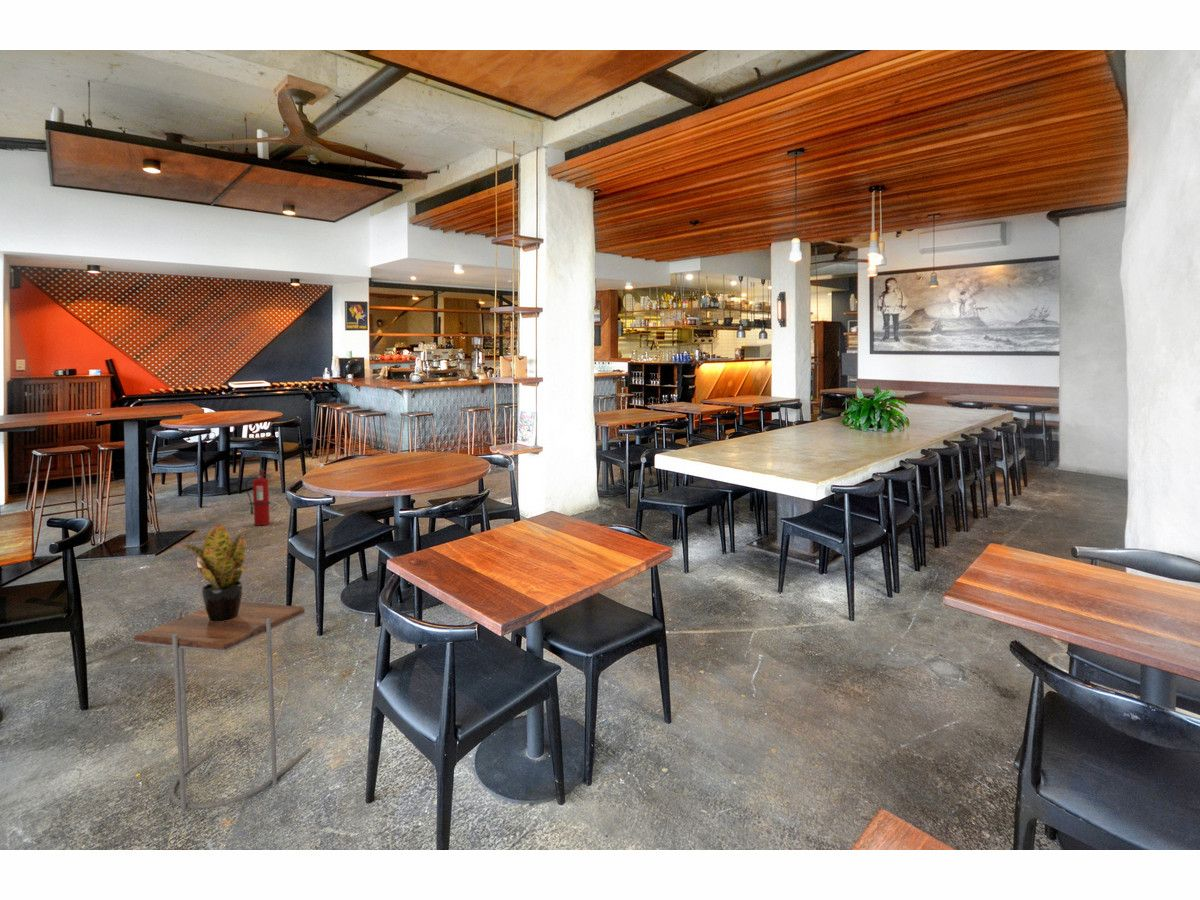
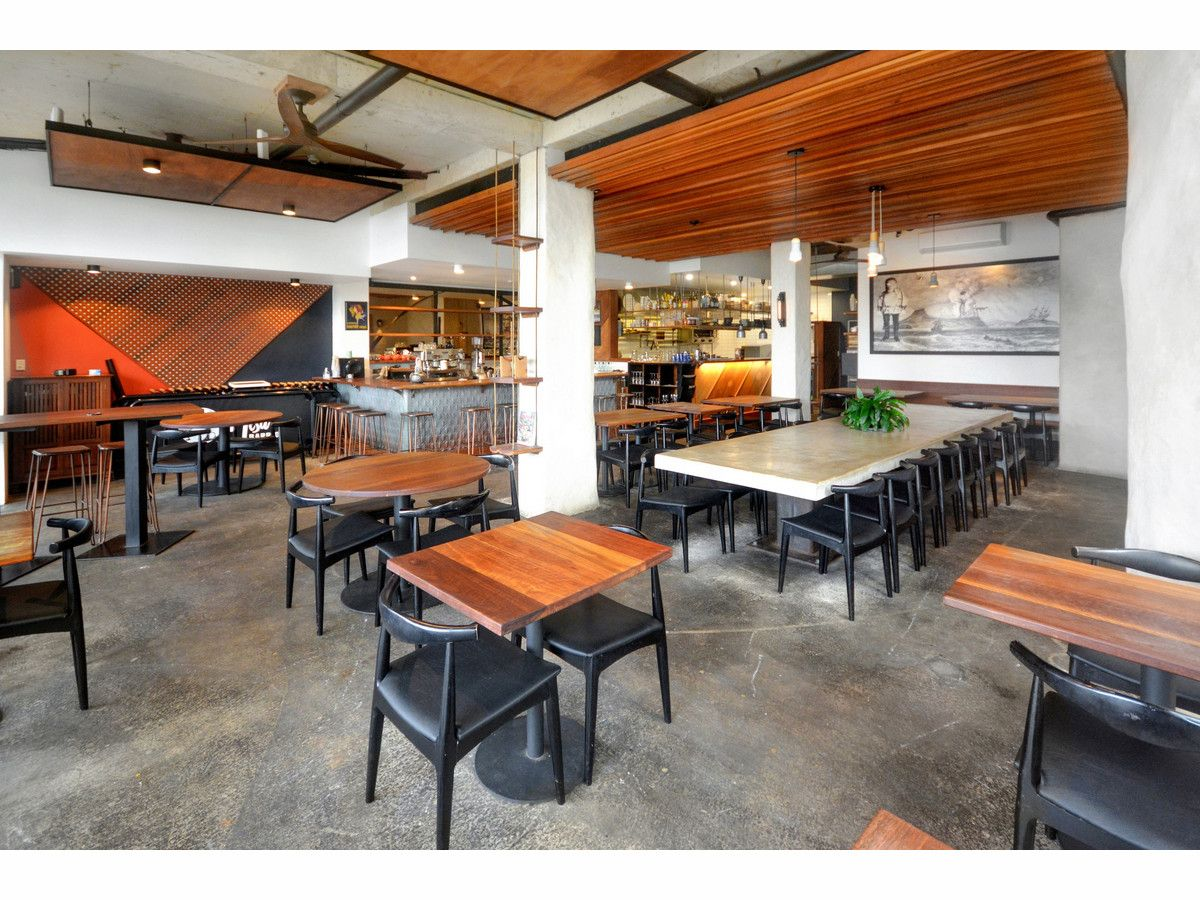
- fire extinguisher (259, 496)
- potted plant (220, 570)
- side table (186, 703)
